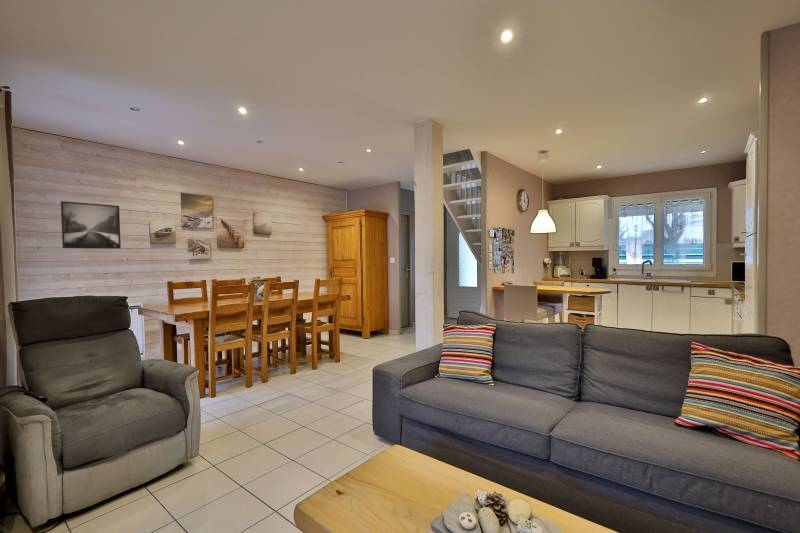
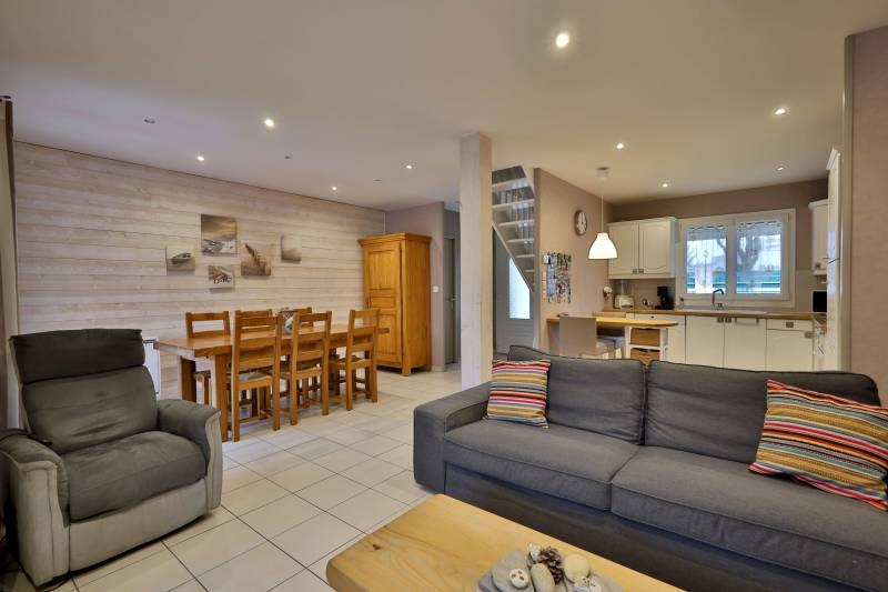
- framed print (92, 226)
